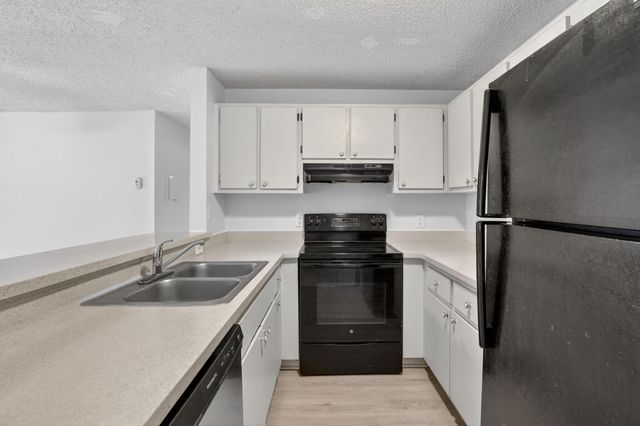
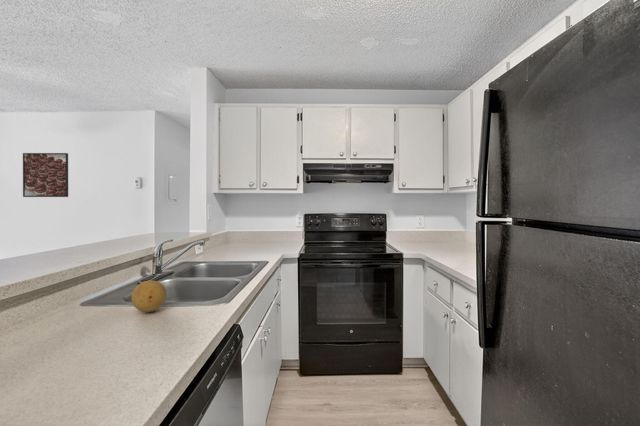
+ fruit (149, 296)
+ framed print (45, 175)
